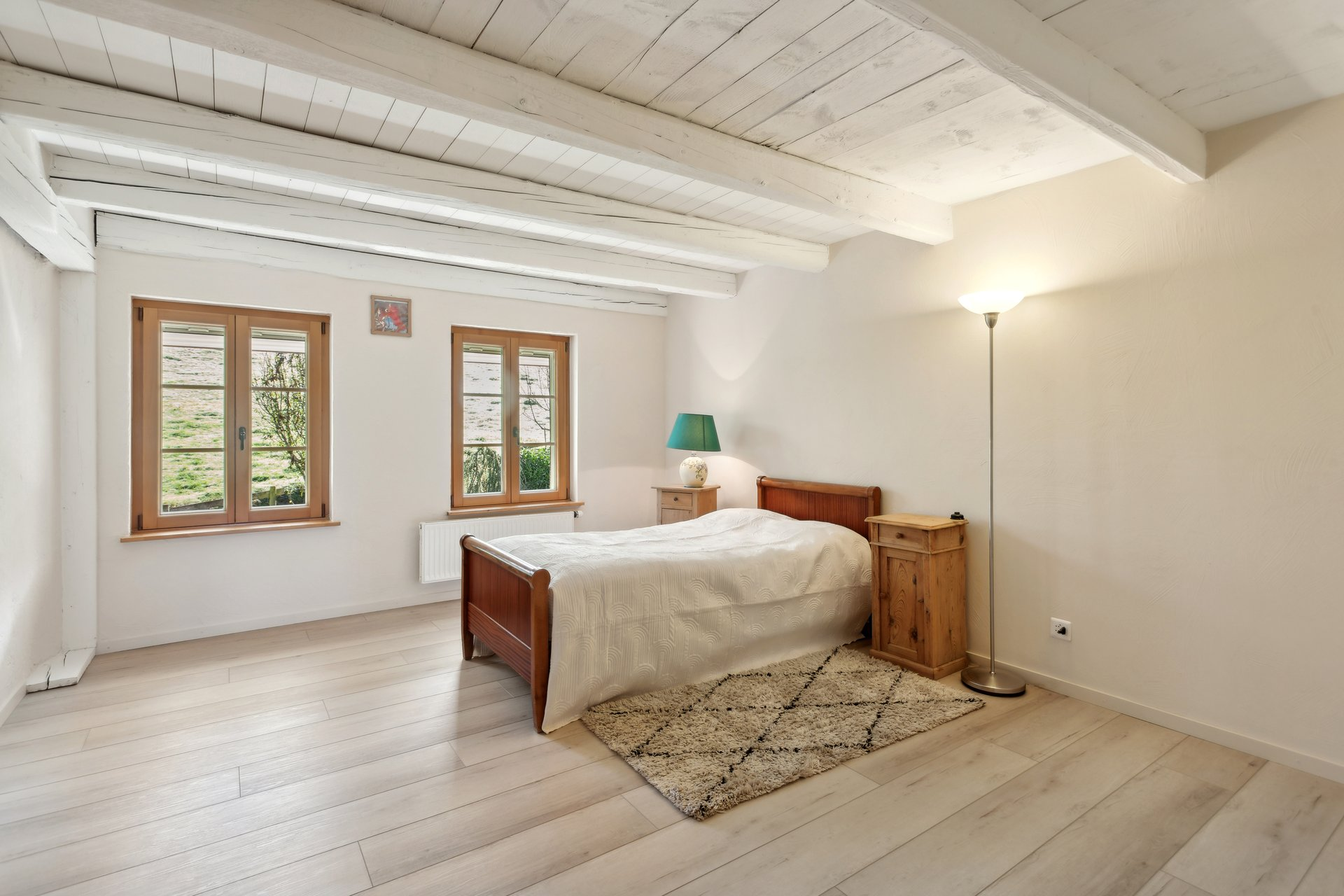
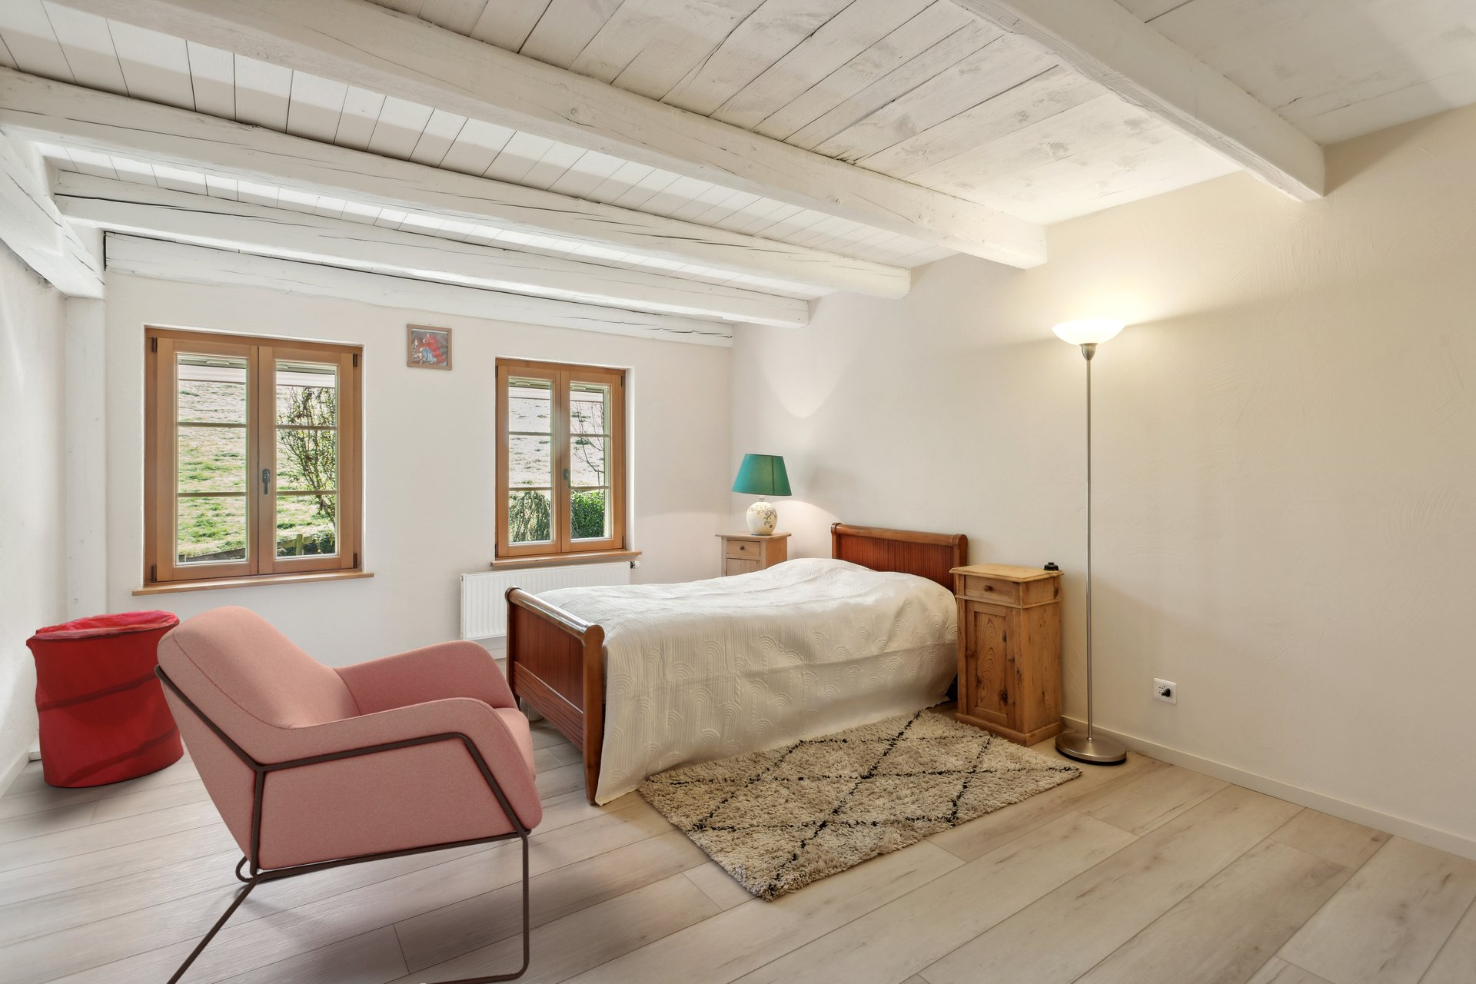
+ armchair (369, 760)
+ laundry hamper (109, 692)
